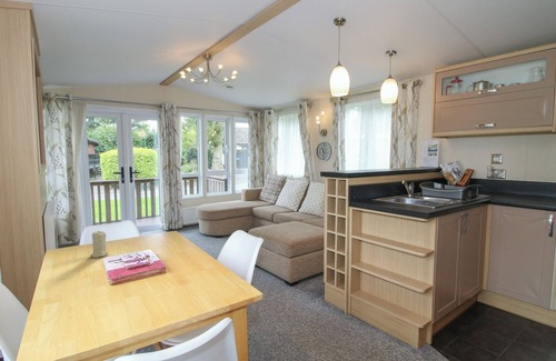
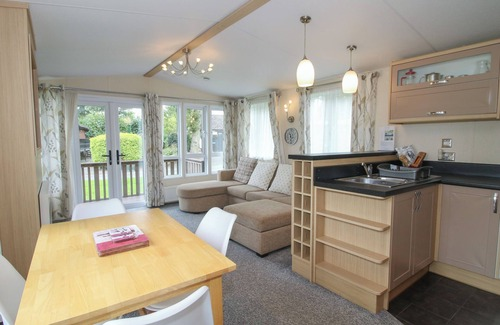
- candle (99, 242)
